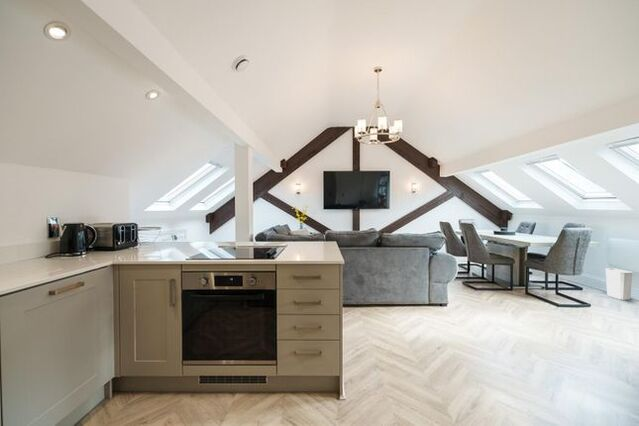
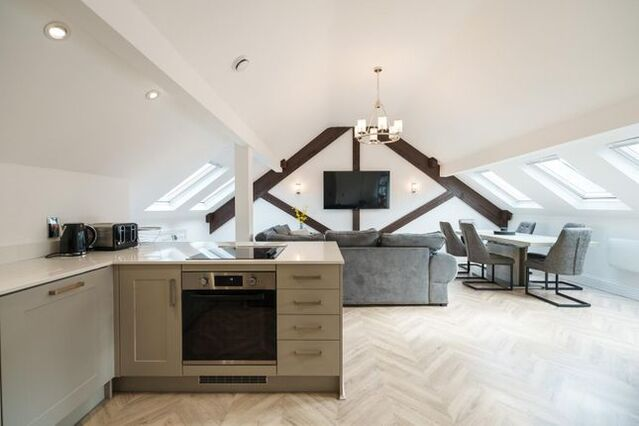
- trash can (618, 283)
